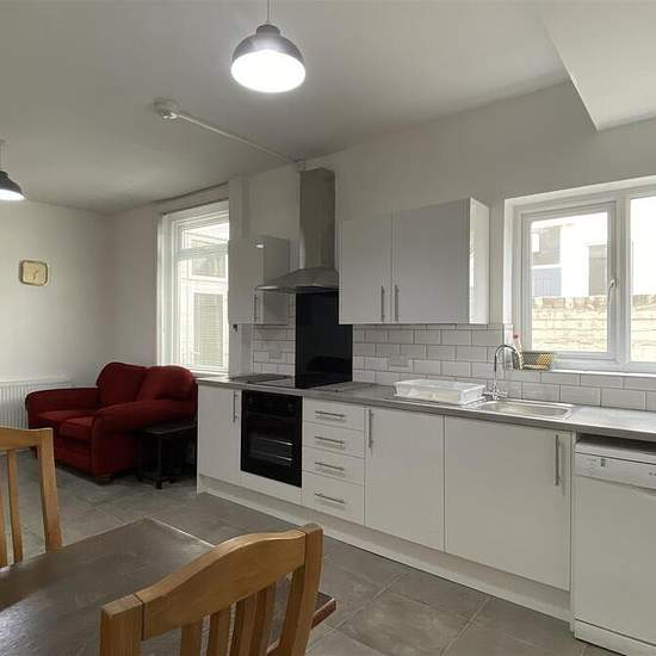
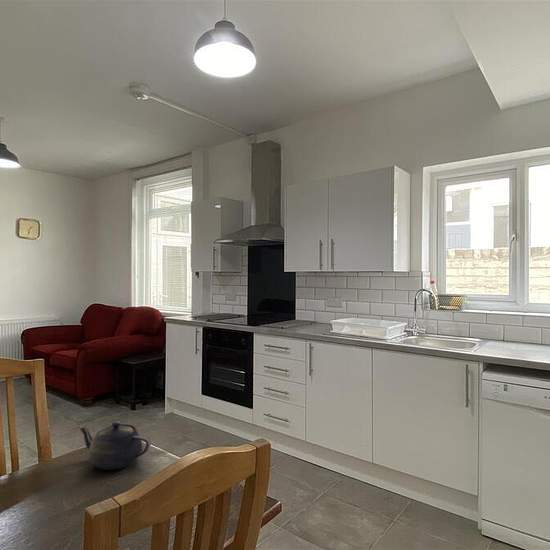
+ teapot (113, 442)
